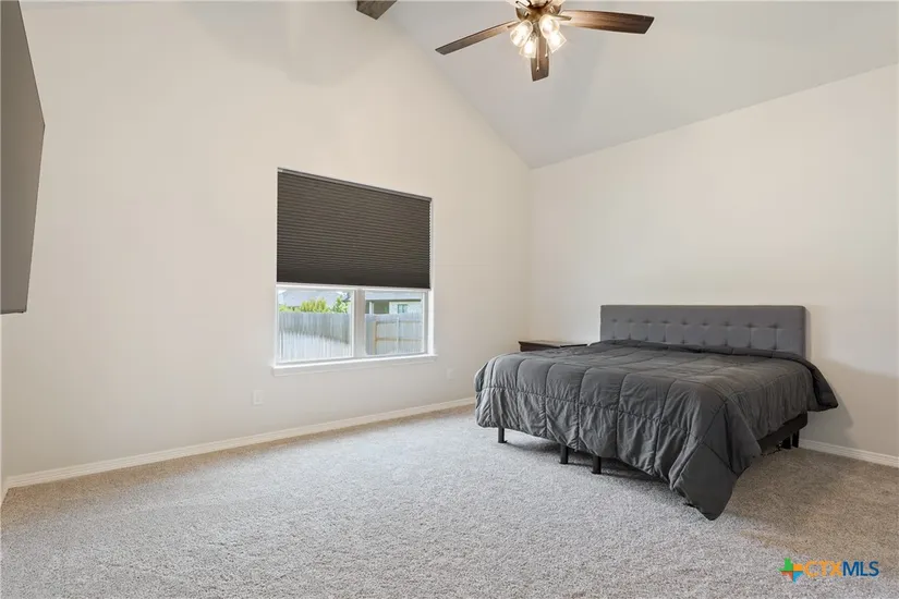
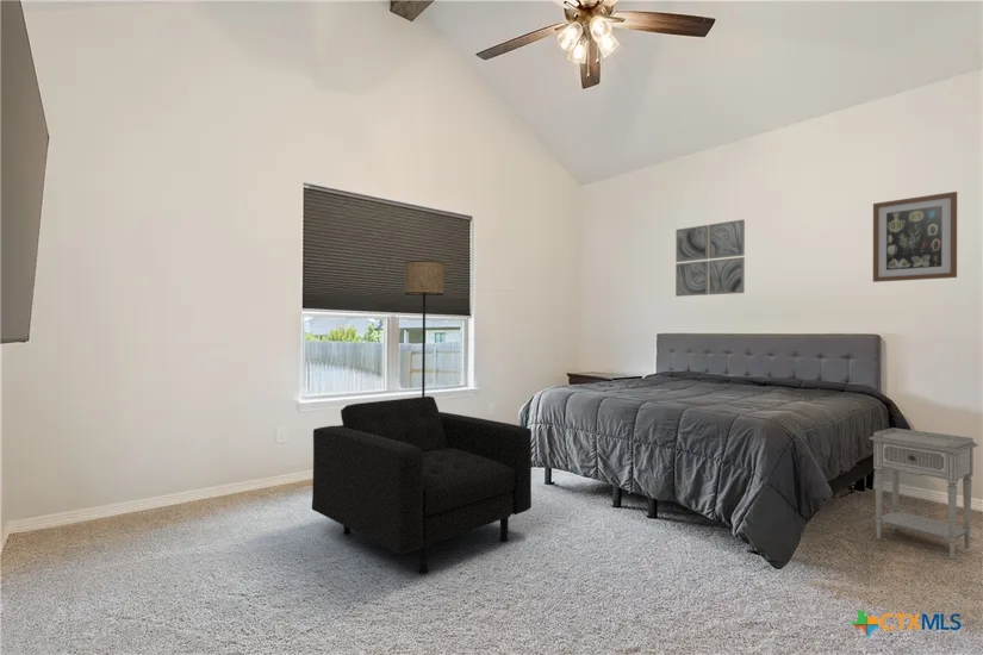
+ armchair (422, 469)
+ floor lamp (423, 363)
+ wall art (708, 258)
+ nightstand (920, 475)
+ wall art (913, 238)
